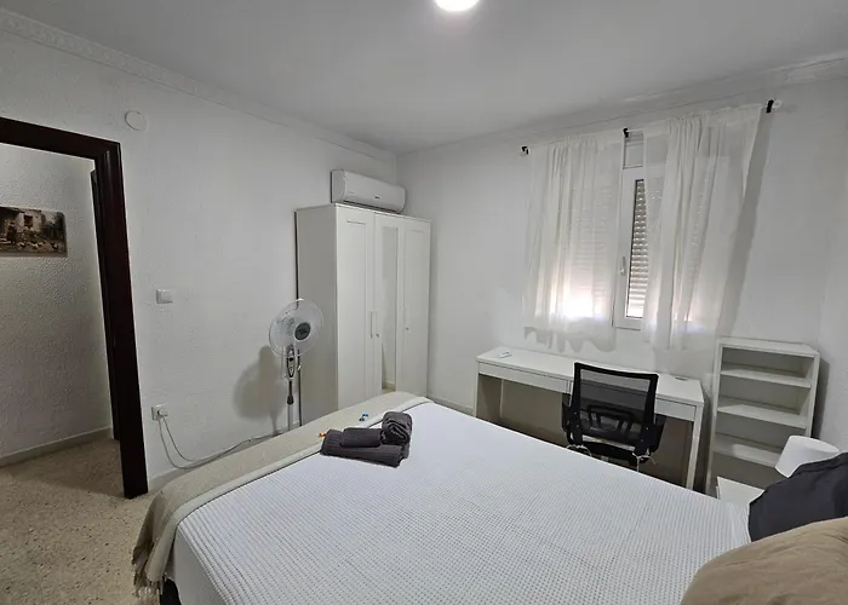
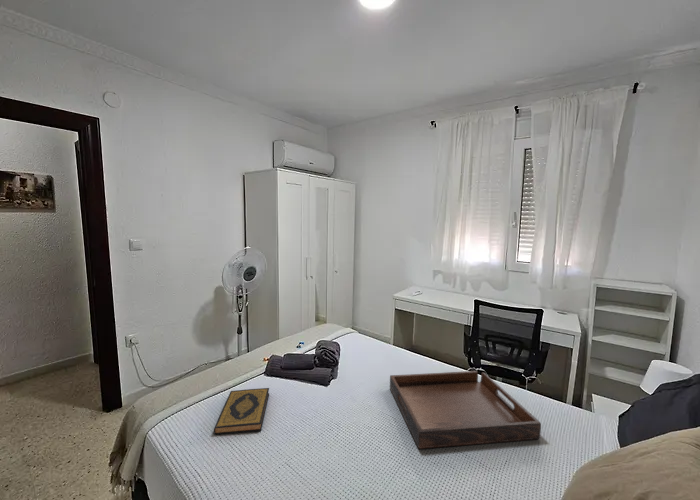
+ hardback book (244, 408)
+ serving tray (455, 403)
